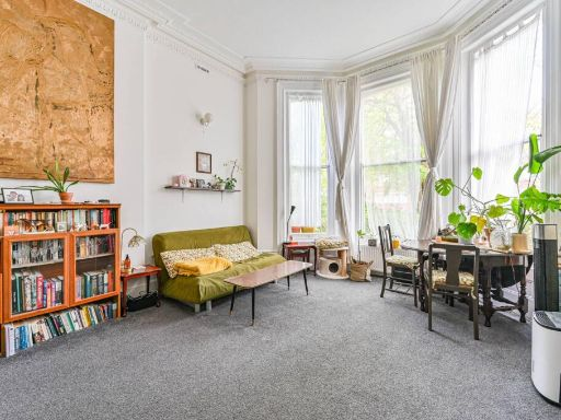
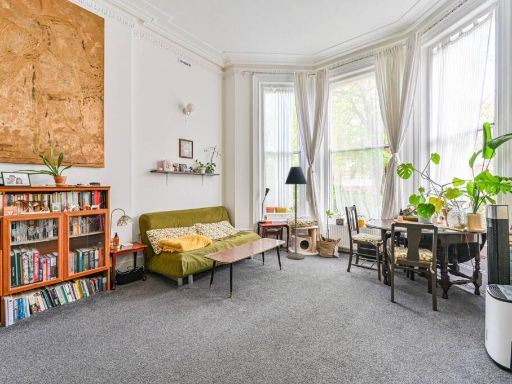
+ floor lamp (296, 211)
